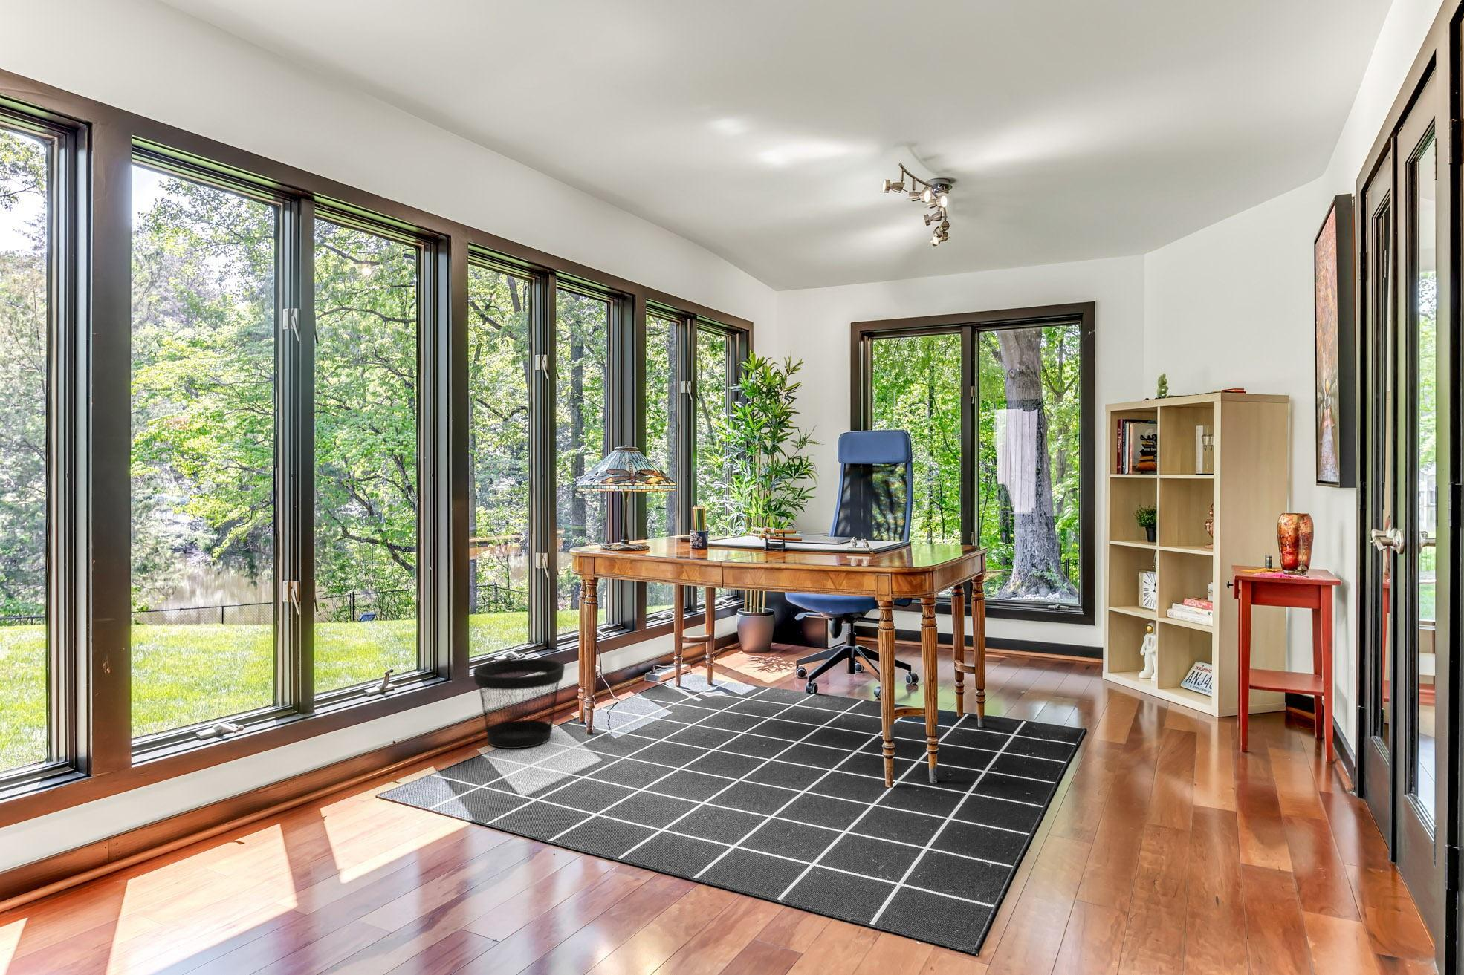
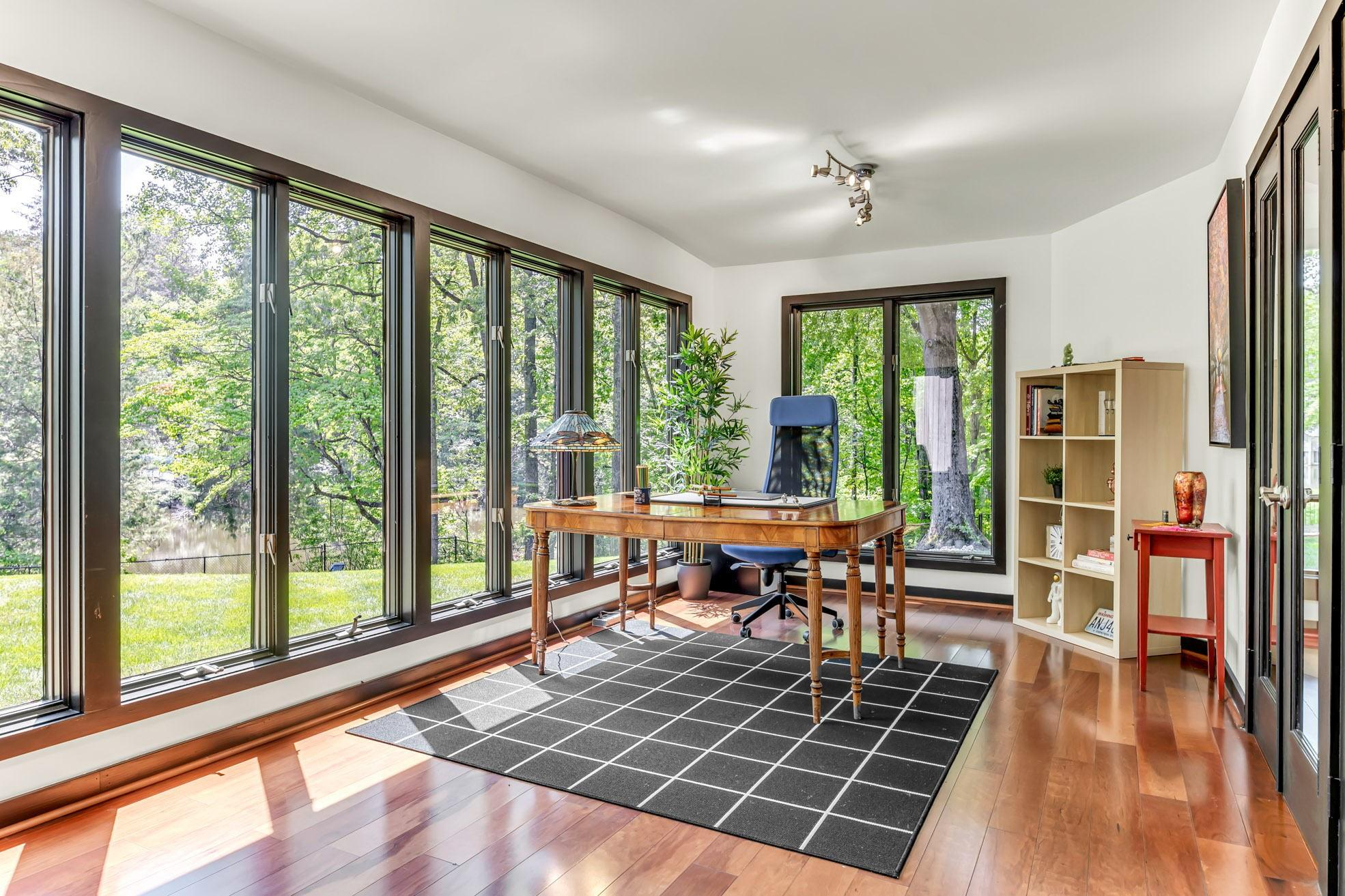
- wastebasket (519, 703)
